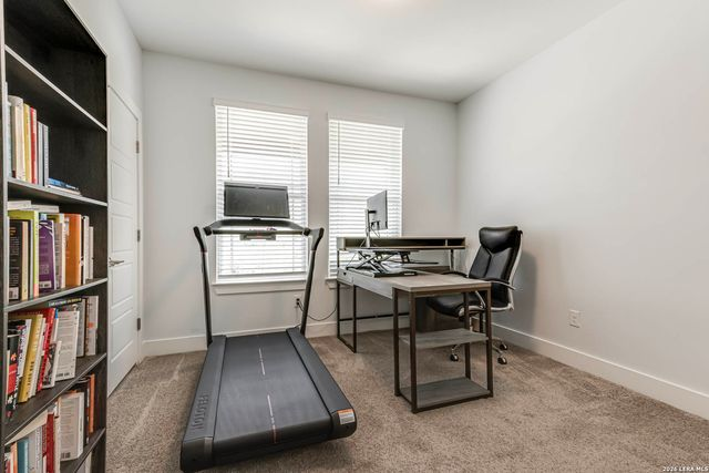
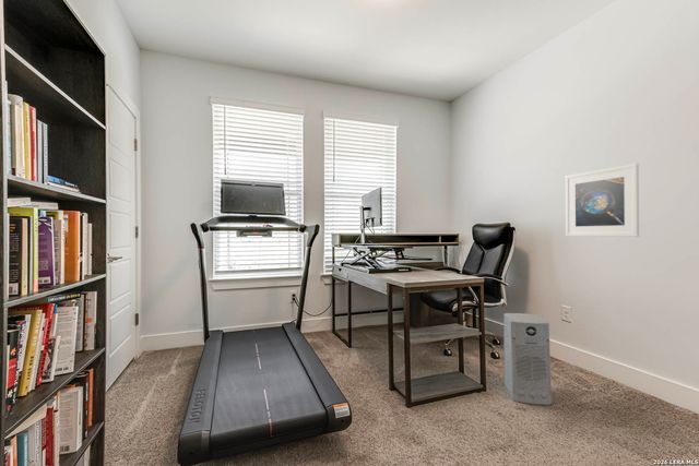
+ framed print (599, 203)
+ air purifier (525, 355)
